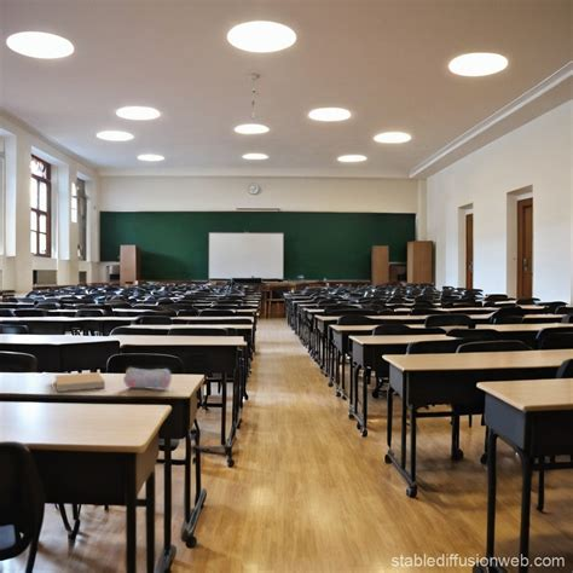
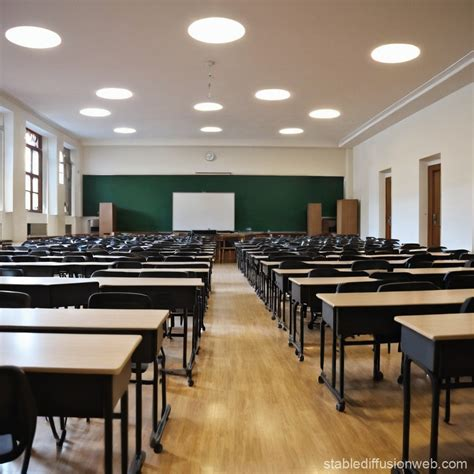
- pencil case (147, 377)
- book (79, 381)
